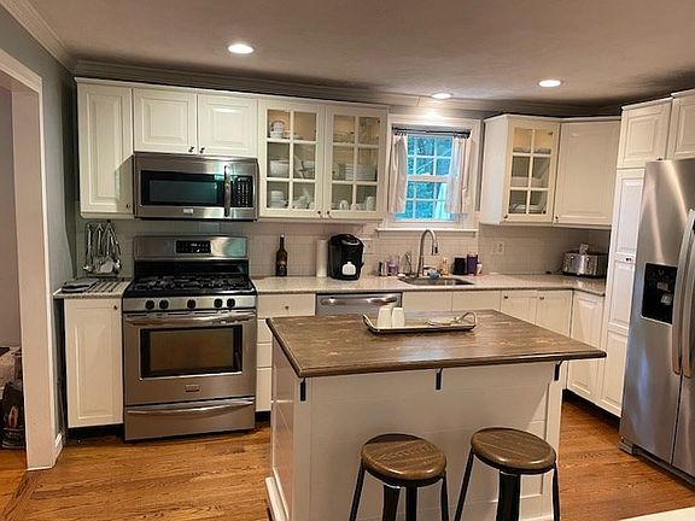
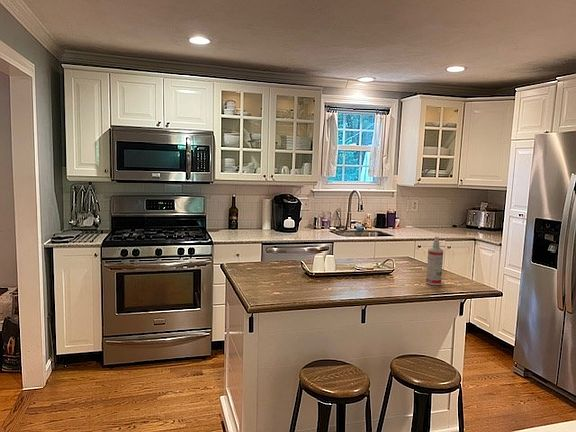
+ spray bottle (435, 260)
